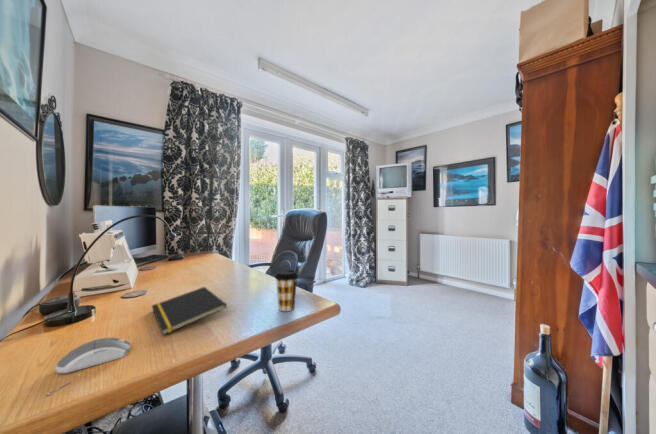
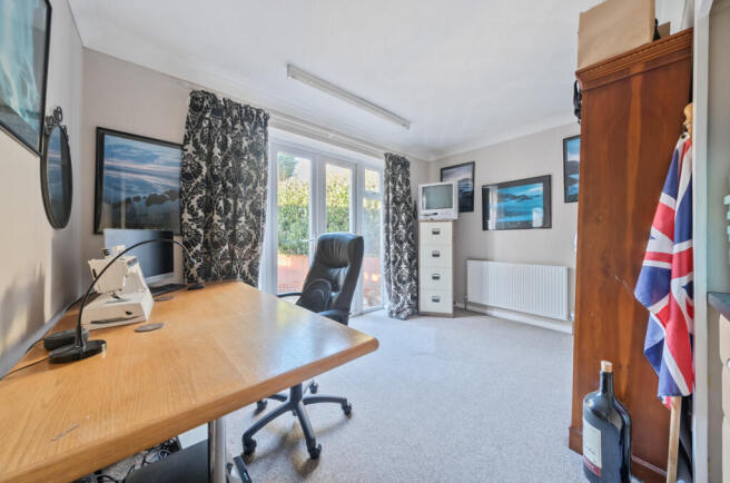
- computer mouse (95, 350)
- coffee cup (286, 290)
- notepad (187, 306)
